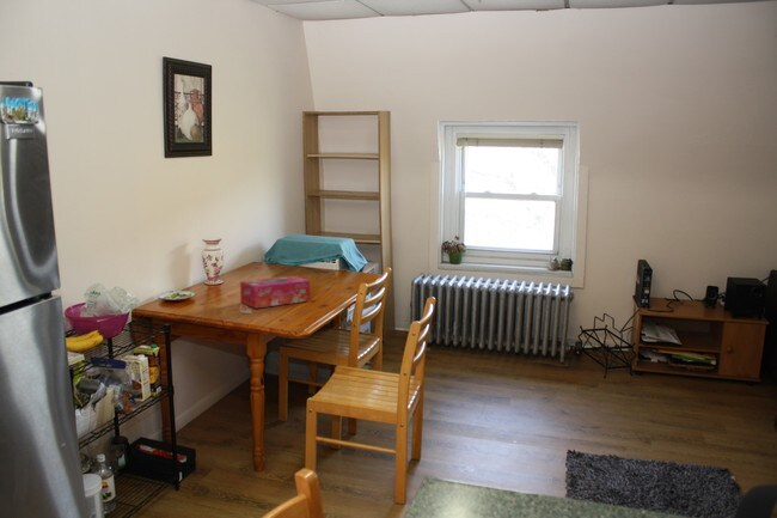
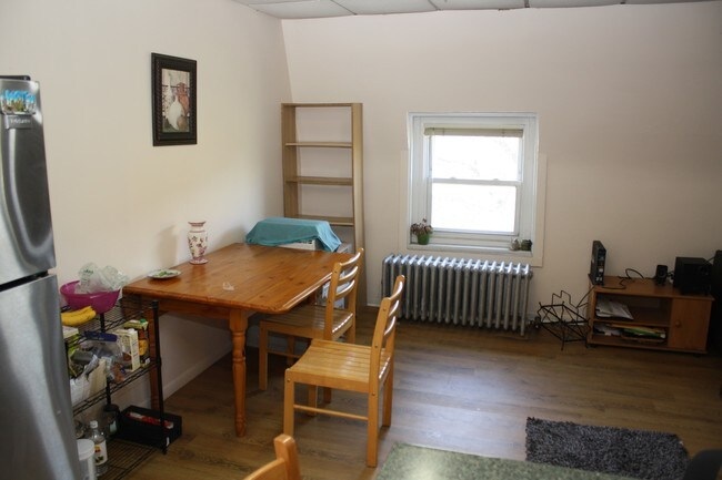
- tissue box (275, 291)
